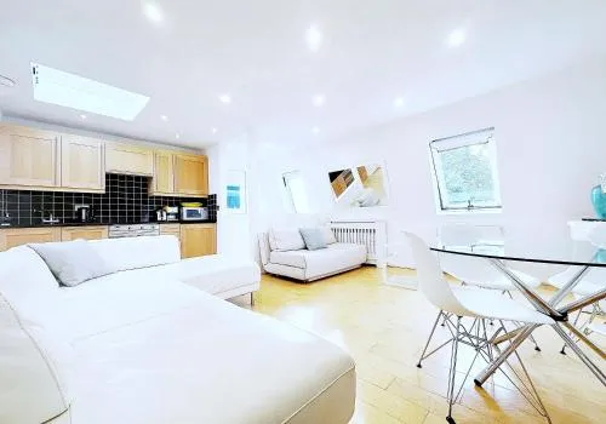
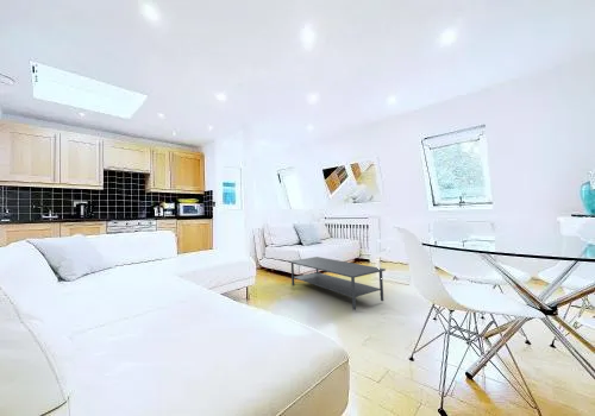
+ coffee table (331, 278)
